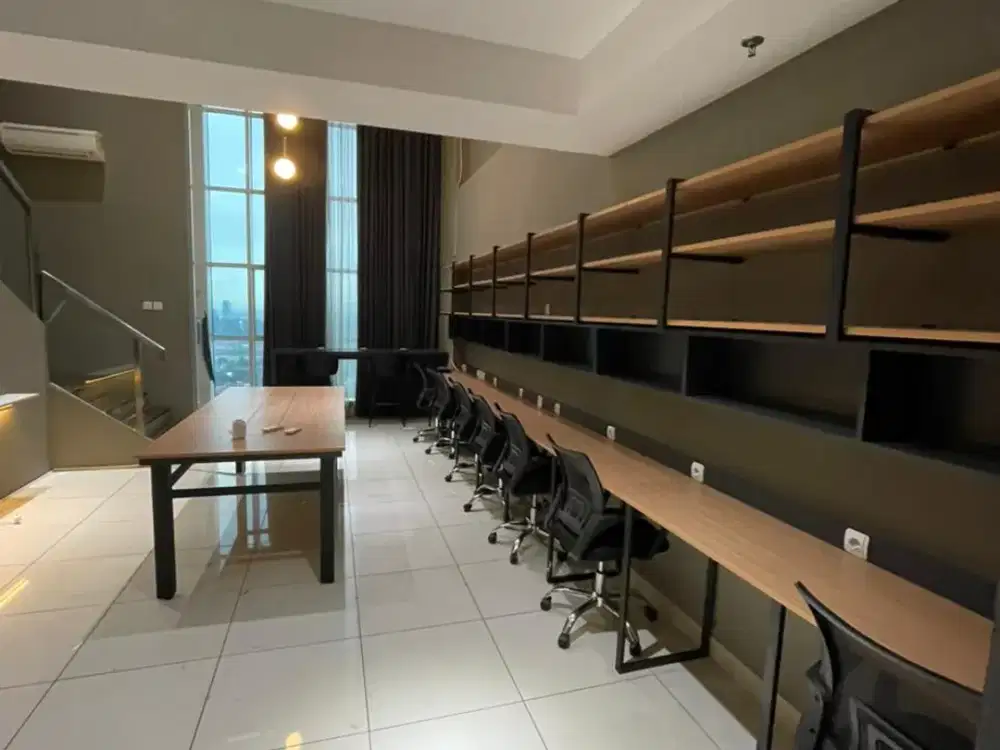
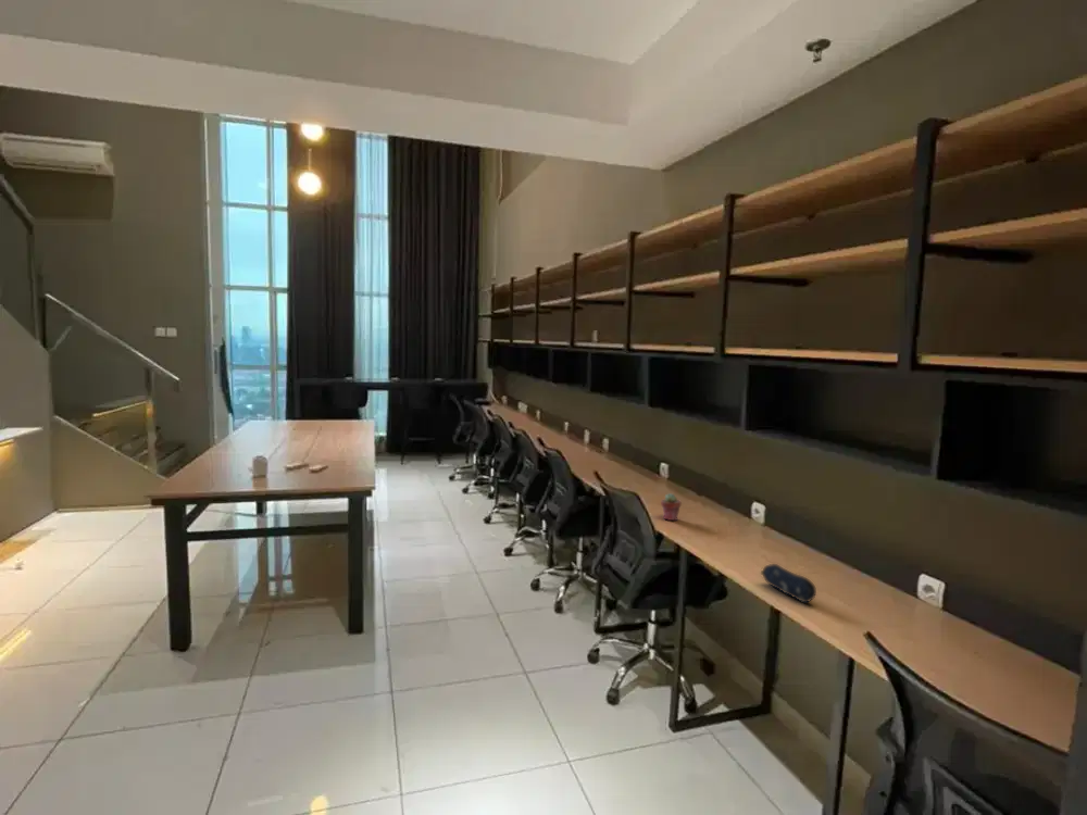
+ pencil case (788, 582)
+ potted succulent (671, 505)
